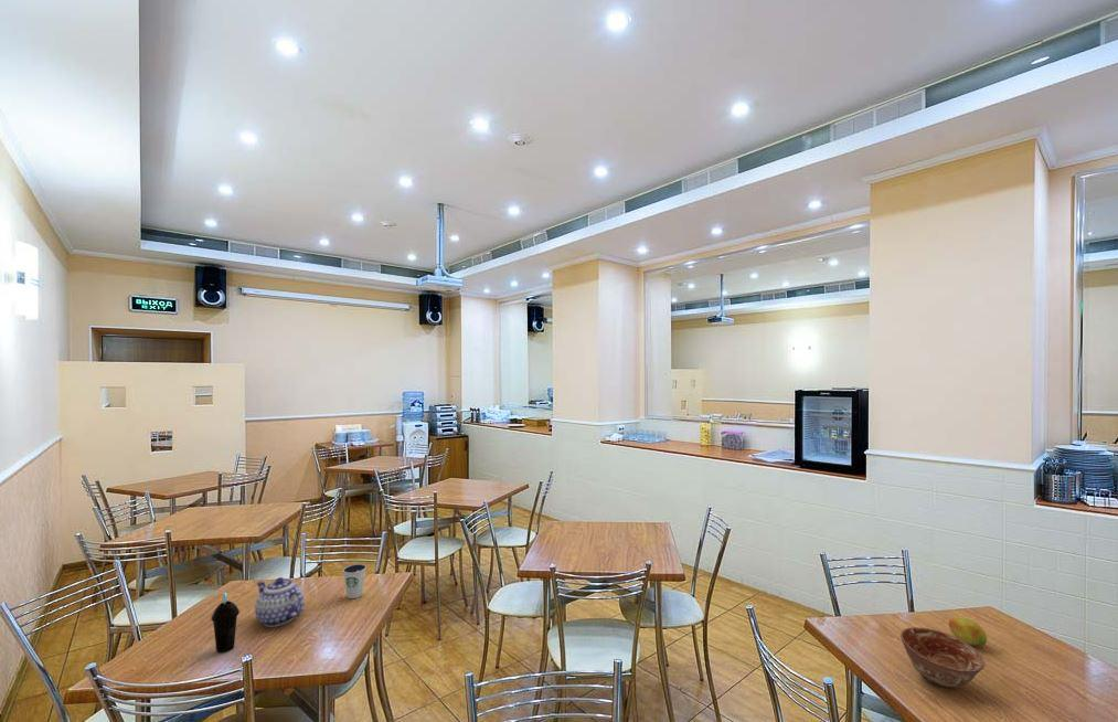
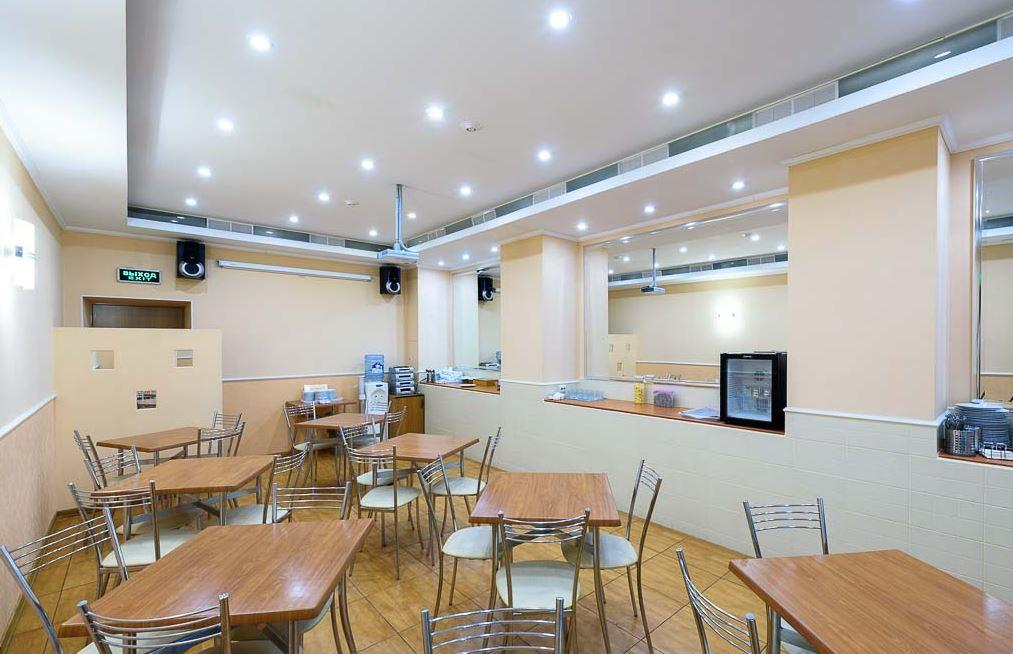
- ceramic bowl (940, 662)
- dixie cup (354, 581)
- fruit (967, 630)
- teapot (279, 598)
- cup (225, 619)
